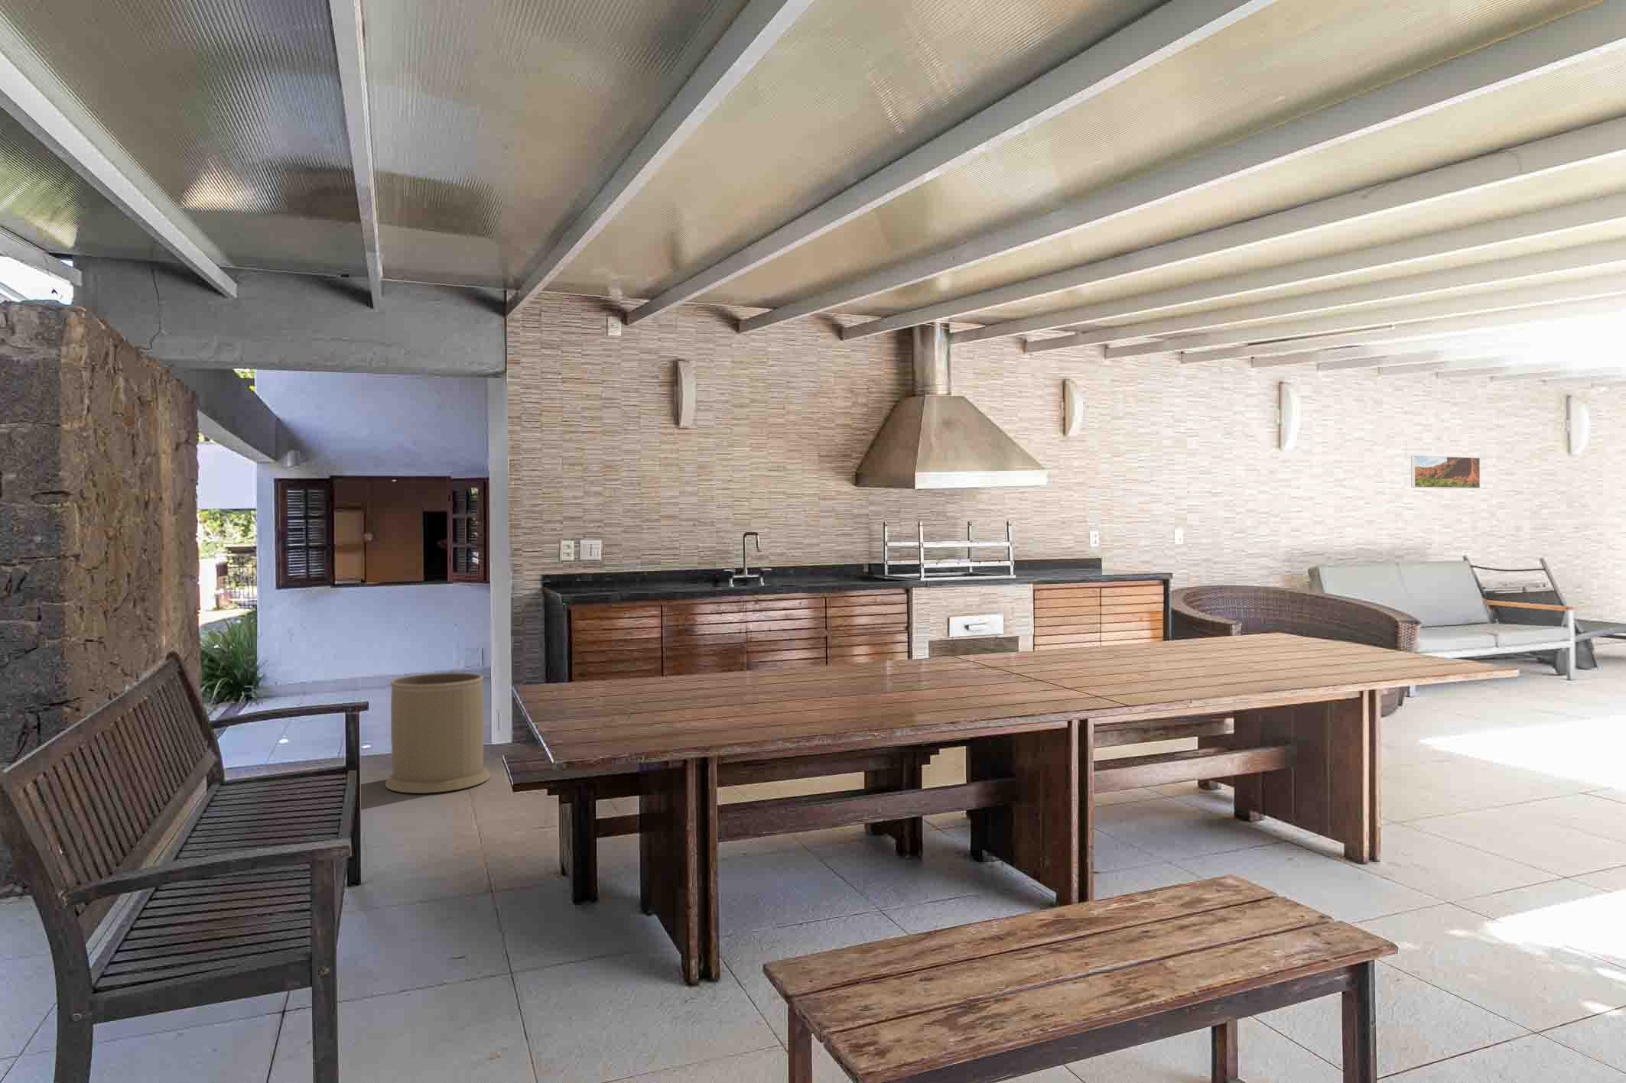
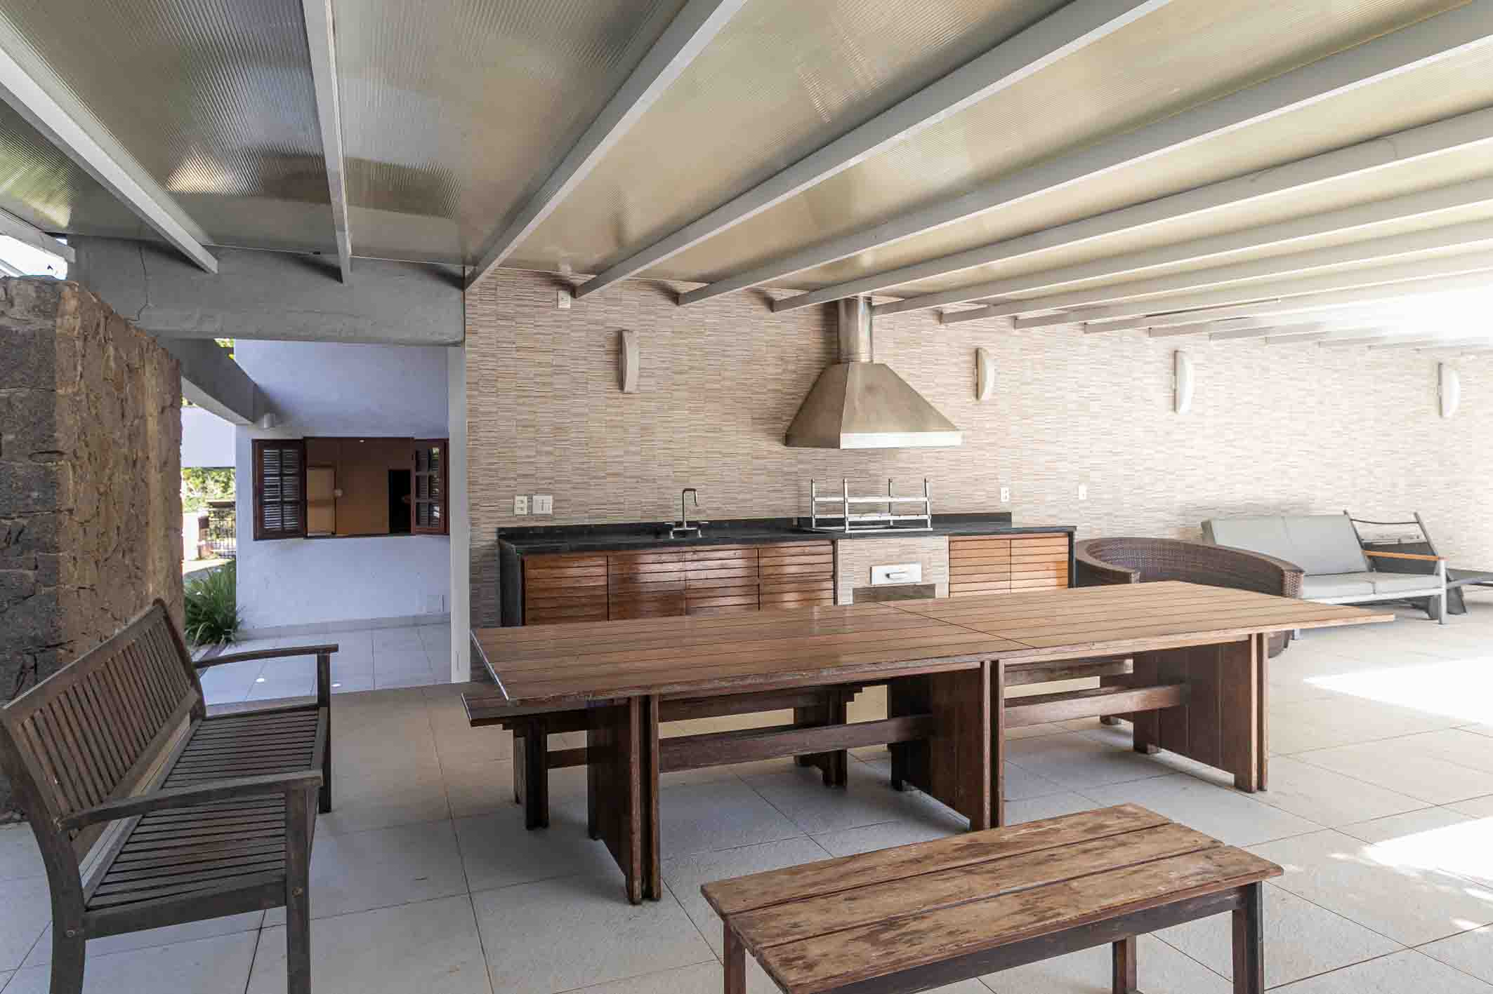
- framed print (1446, 471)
- trash can (438, 729)
